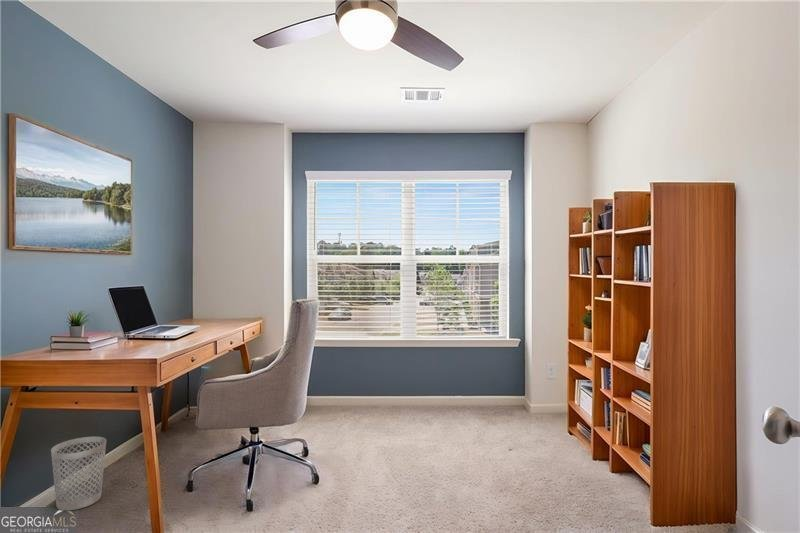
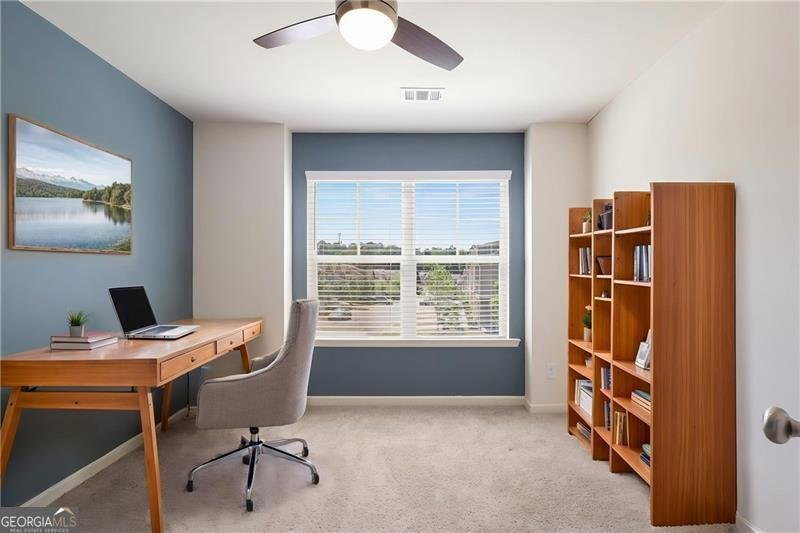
- wastebasket (79, 472)
